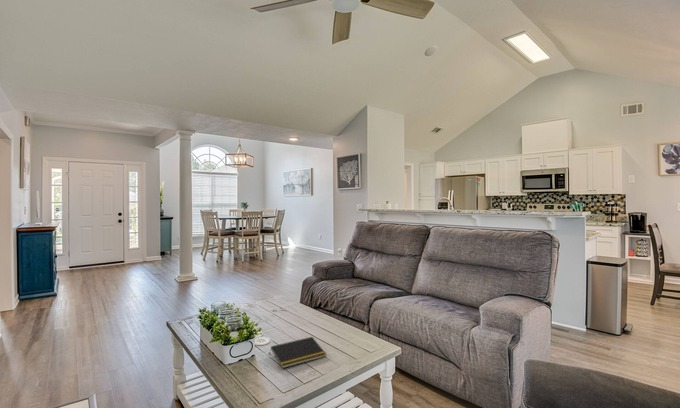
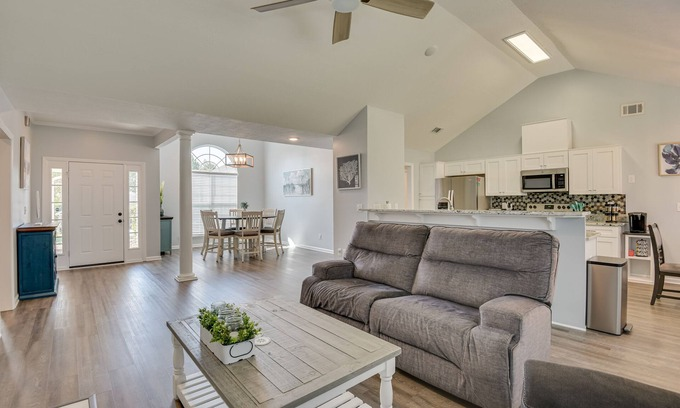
- notepad (298, 351)
